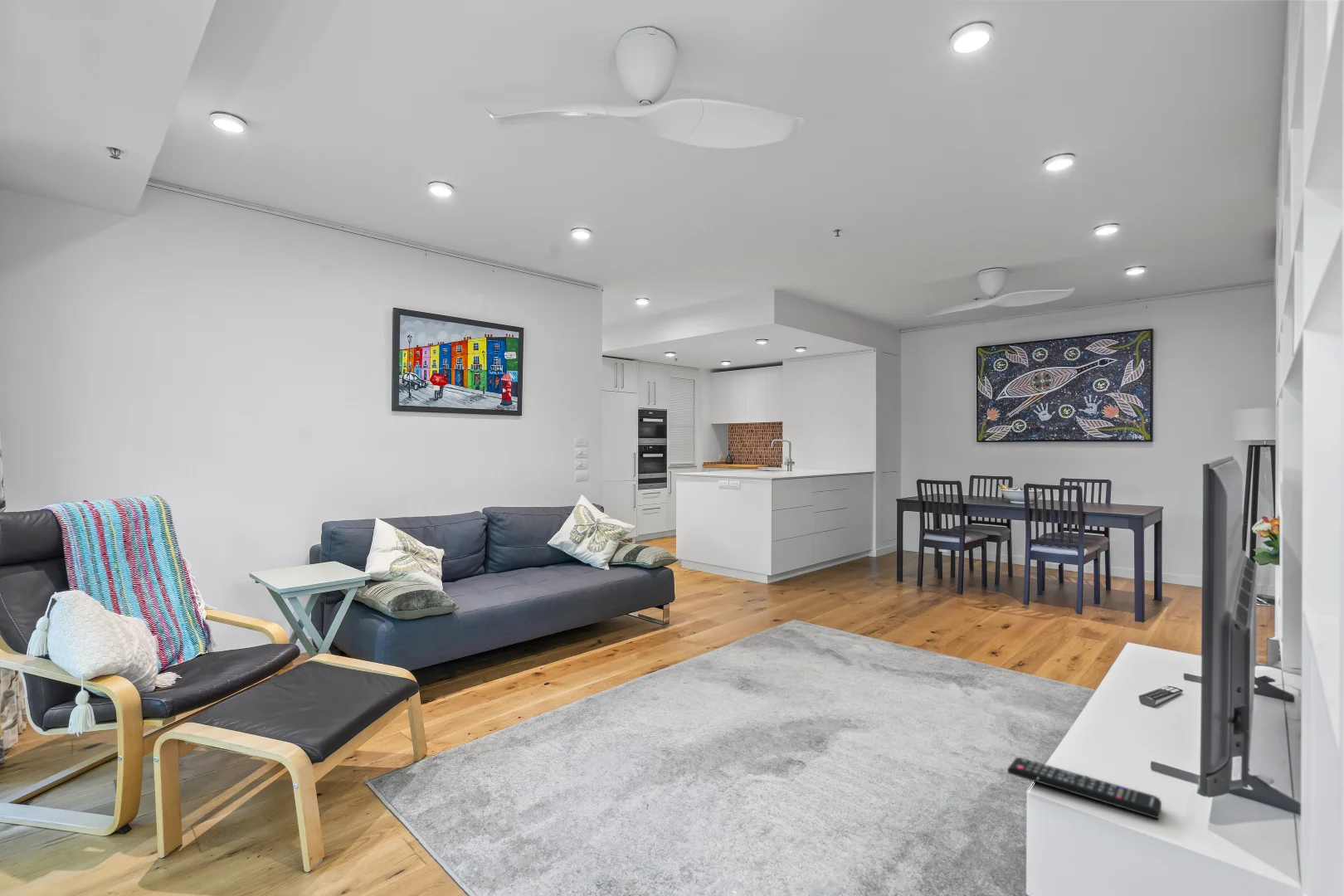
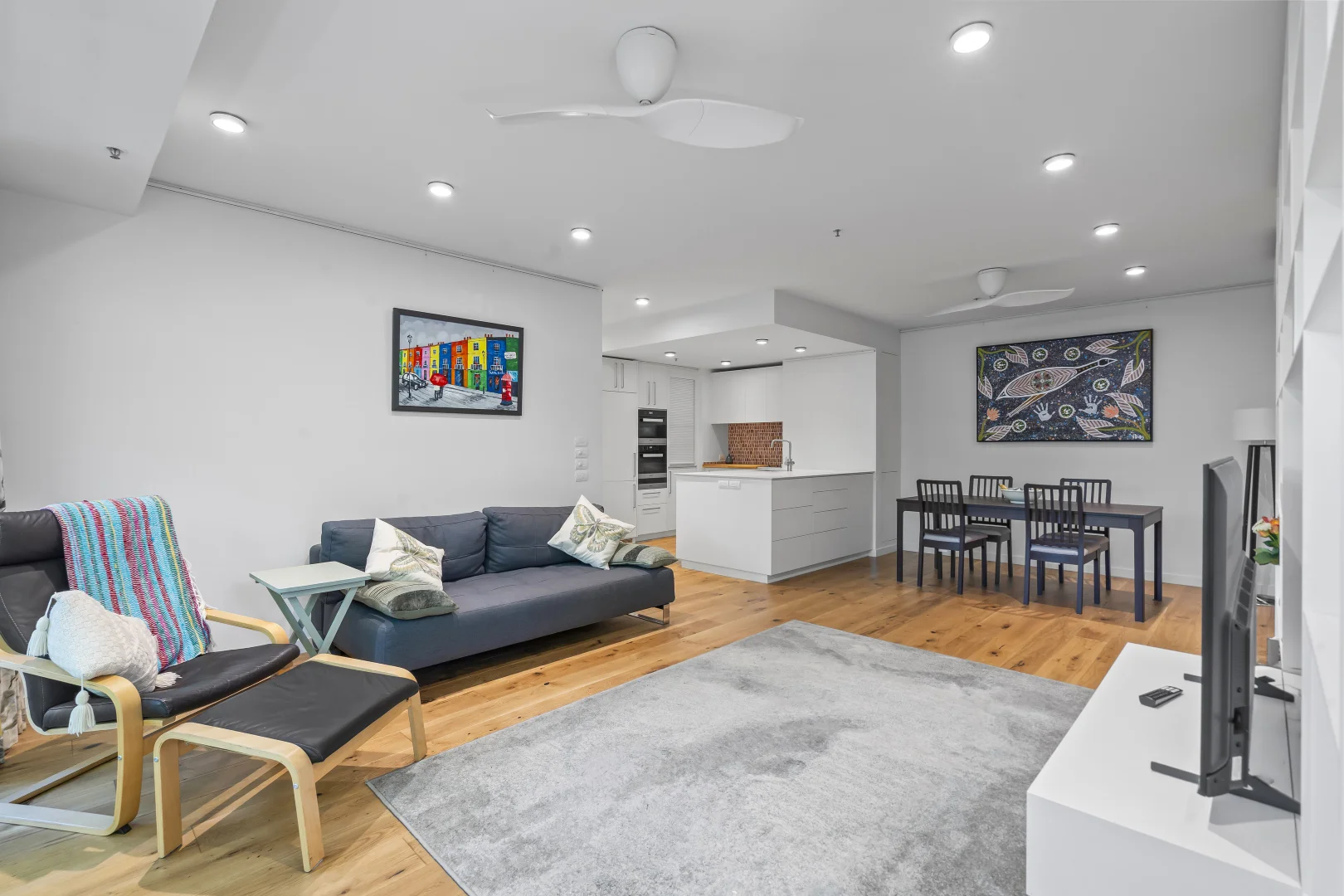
- remote control (1080, 786)
